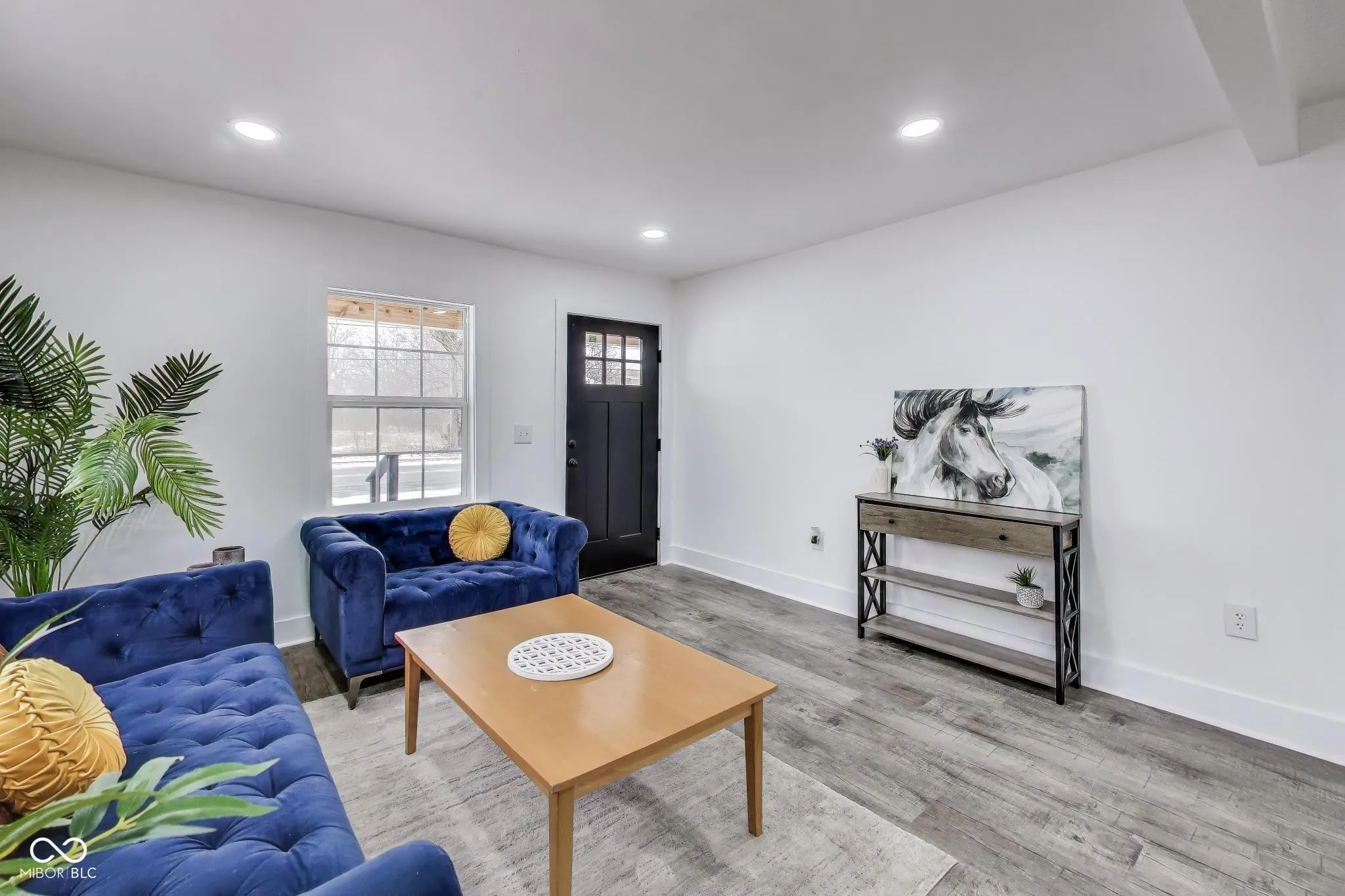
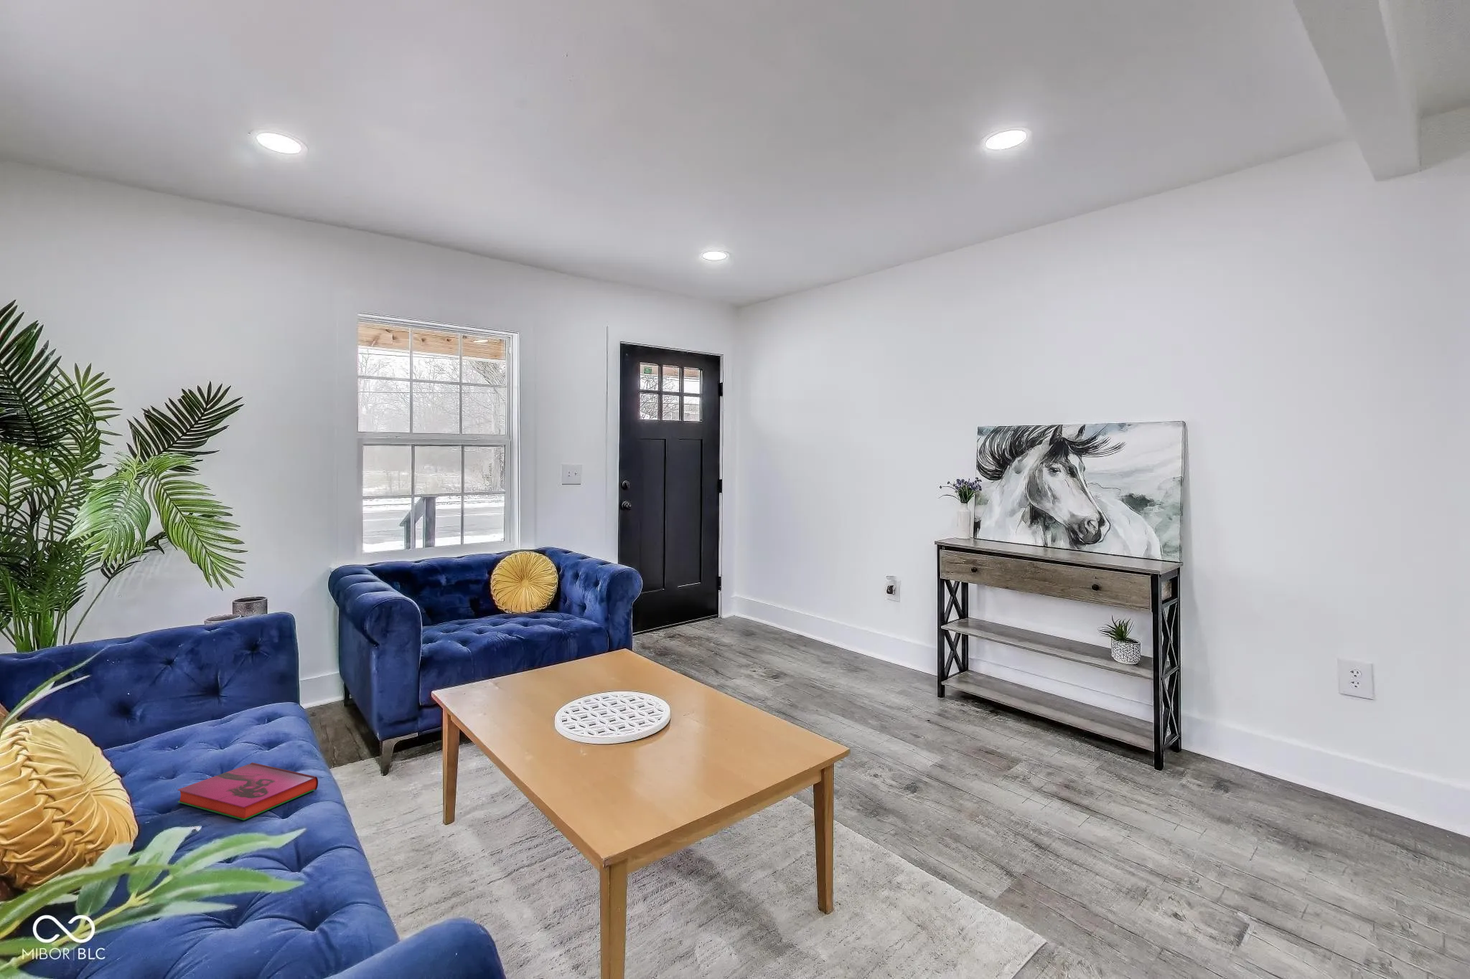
+ hardback book (249, 789)
